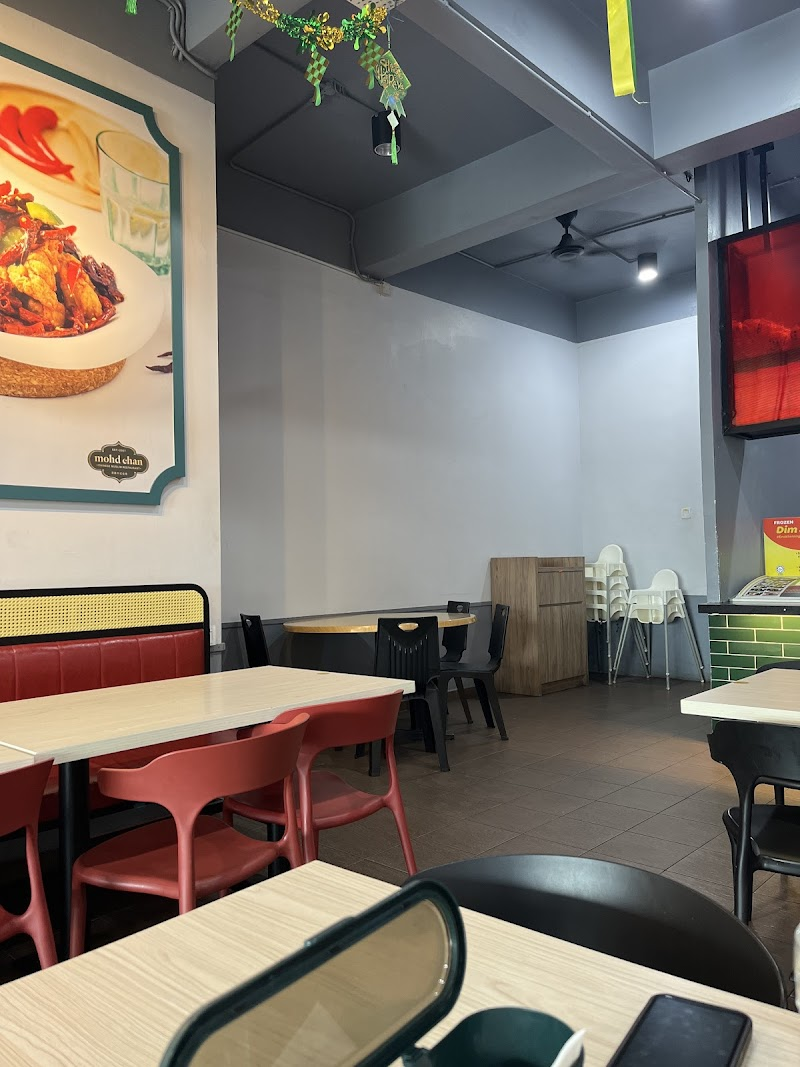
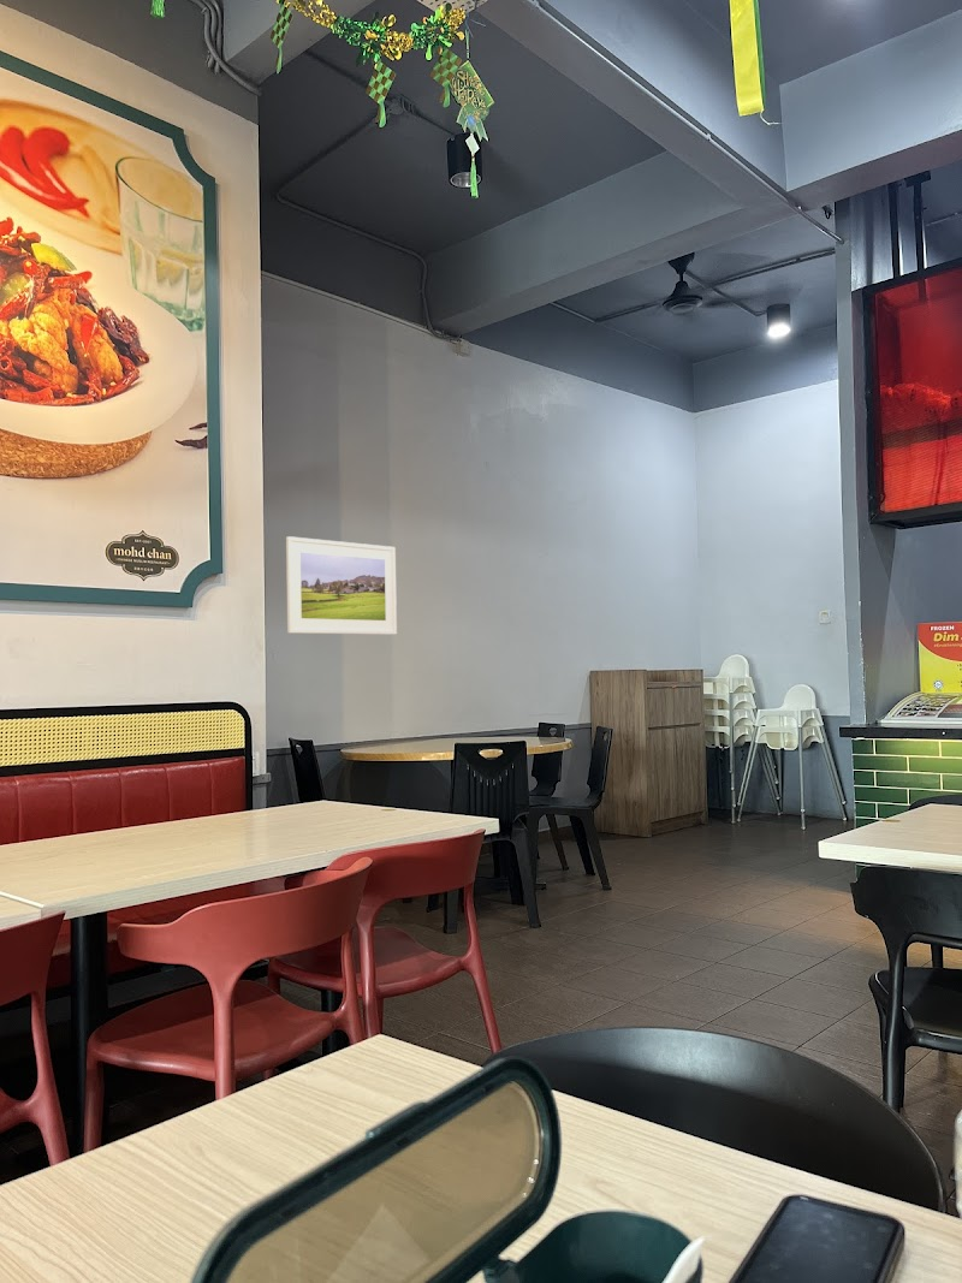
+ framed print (344, 587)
